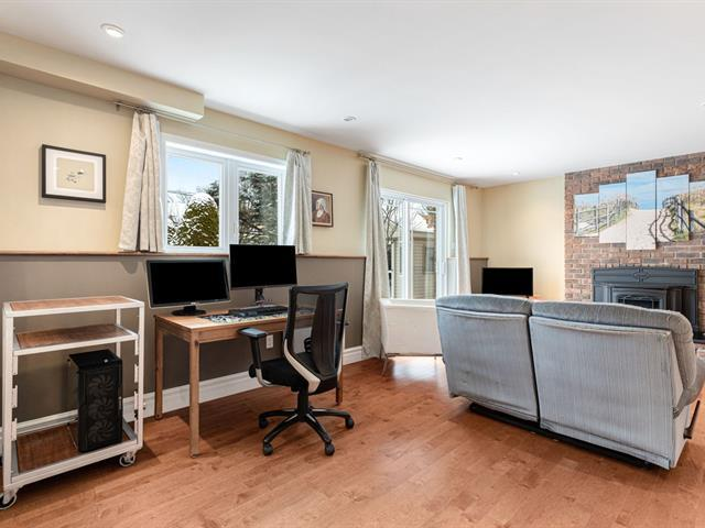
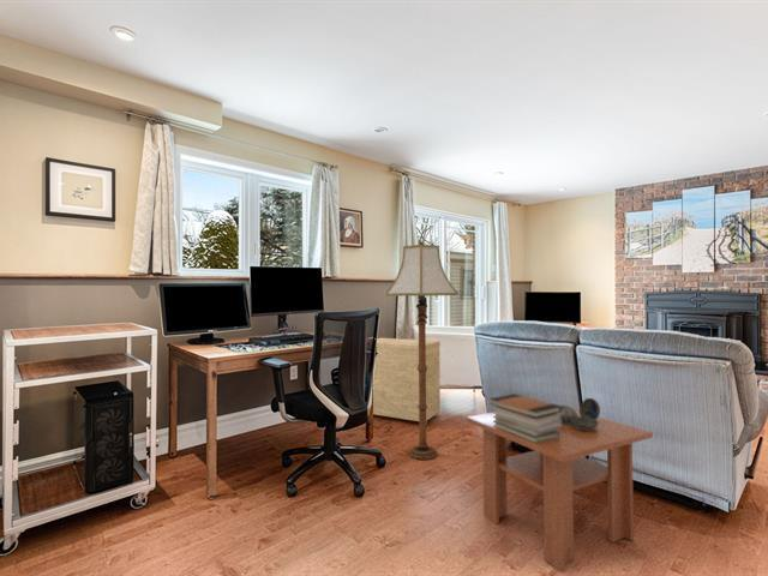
+ decorative bowl (575, 412)
+ floor lamp (421, 346)
+ coffee table (553, 475)
+ side table (402, 377)
+ book stack (524, 416)
